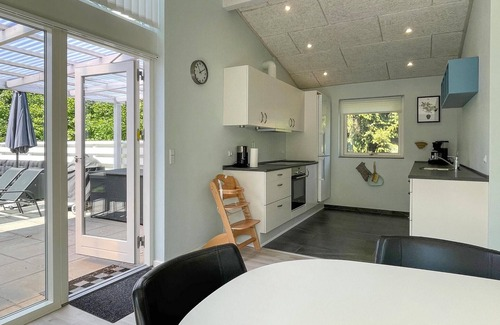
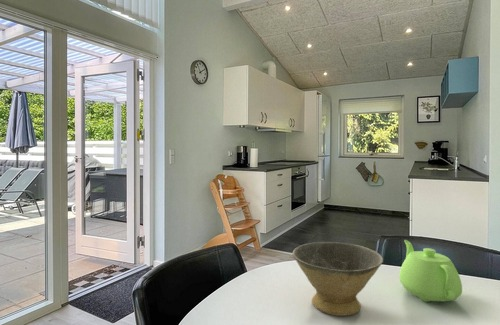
+ teapot (426, 270)
+ bowl (335, 278)
